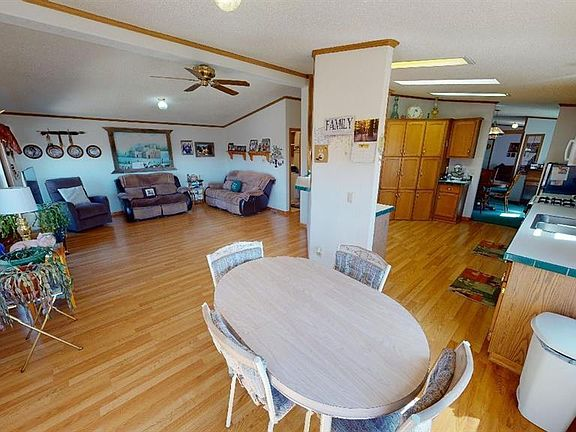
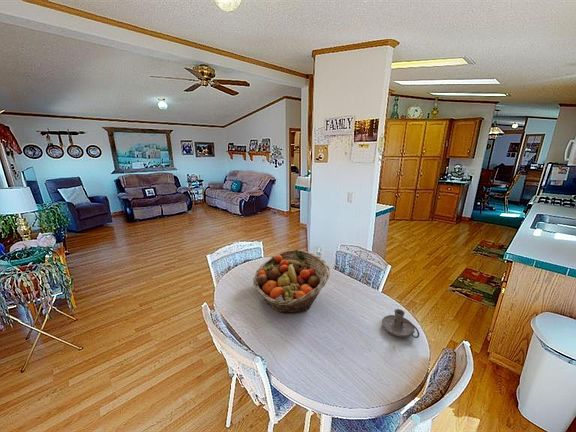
+ fruit basket (290, 279)
+ candle holder (401, 322)
